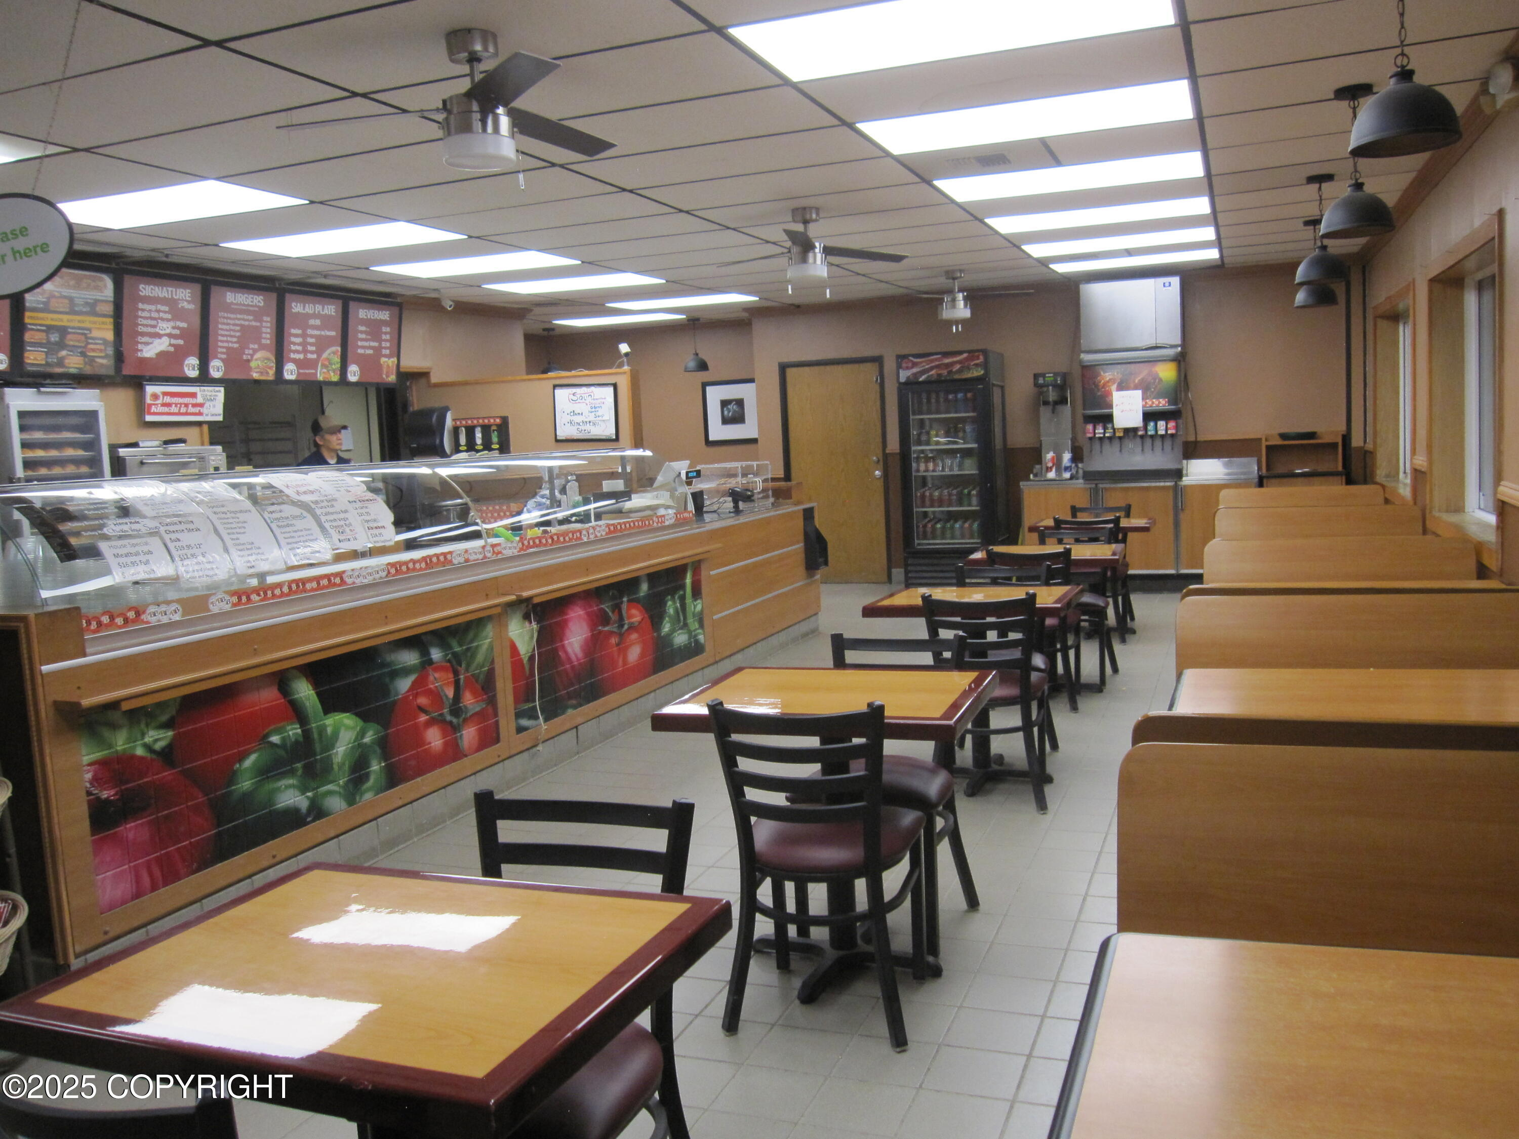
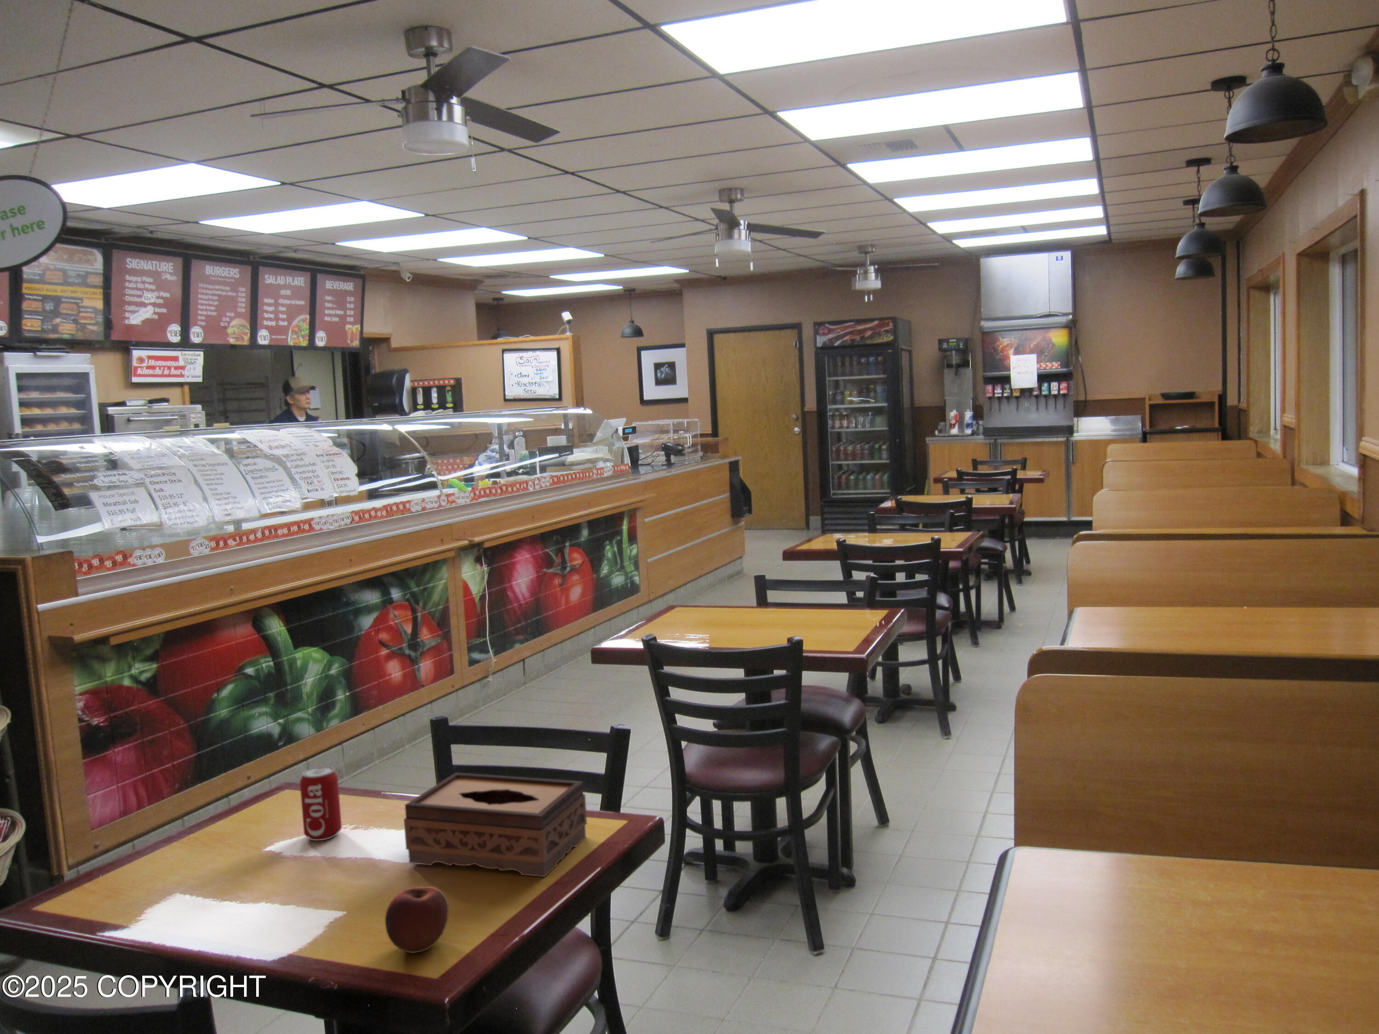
+ beverage can (320, 803)
+ apple (417, 919)
+ tissue box (497, 821)
